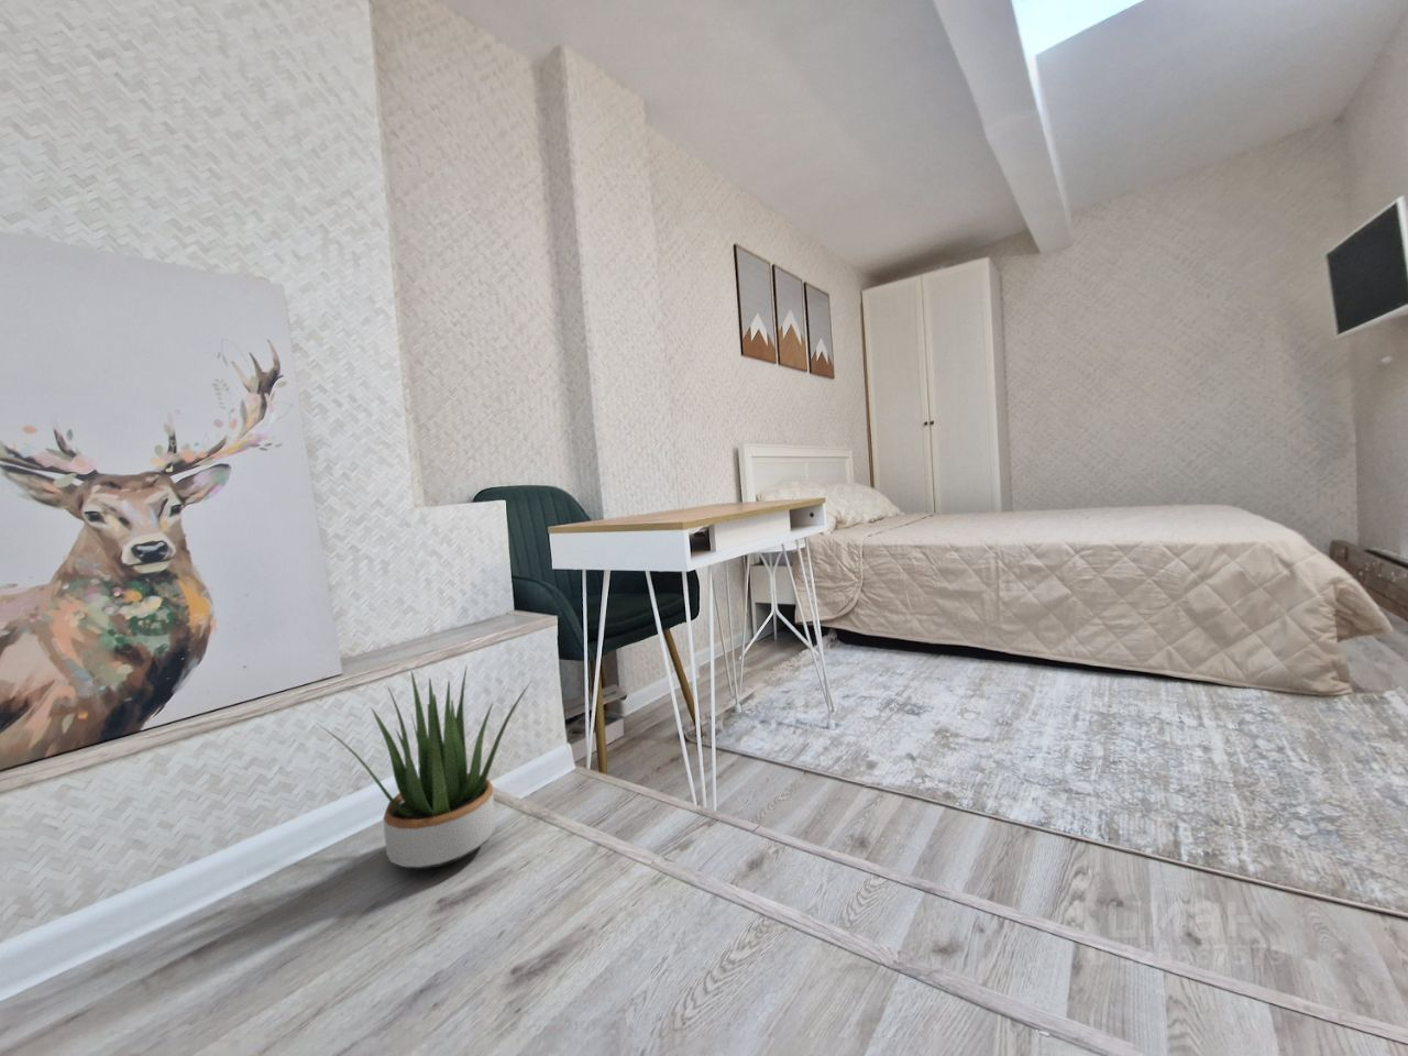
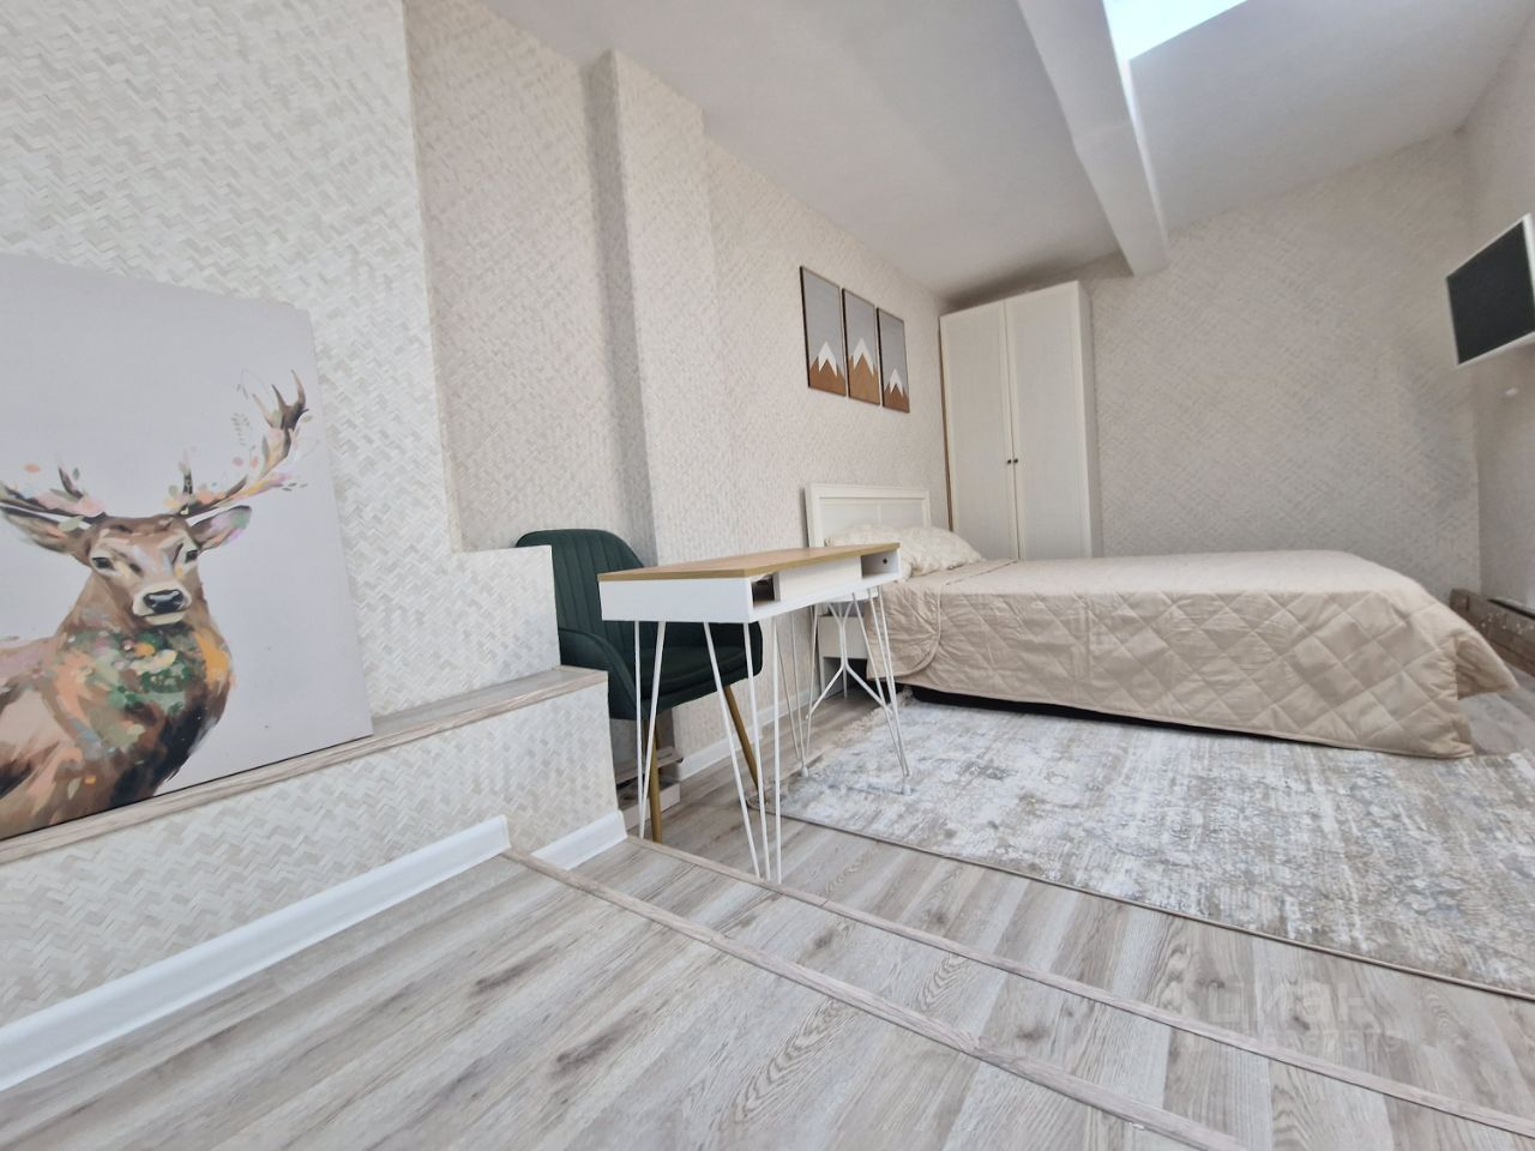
- potted plant (437, 762)
